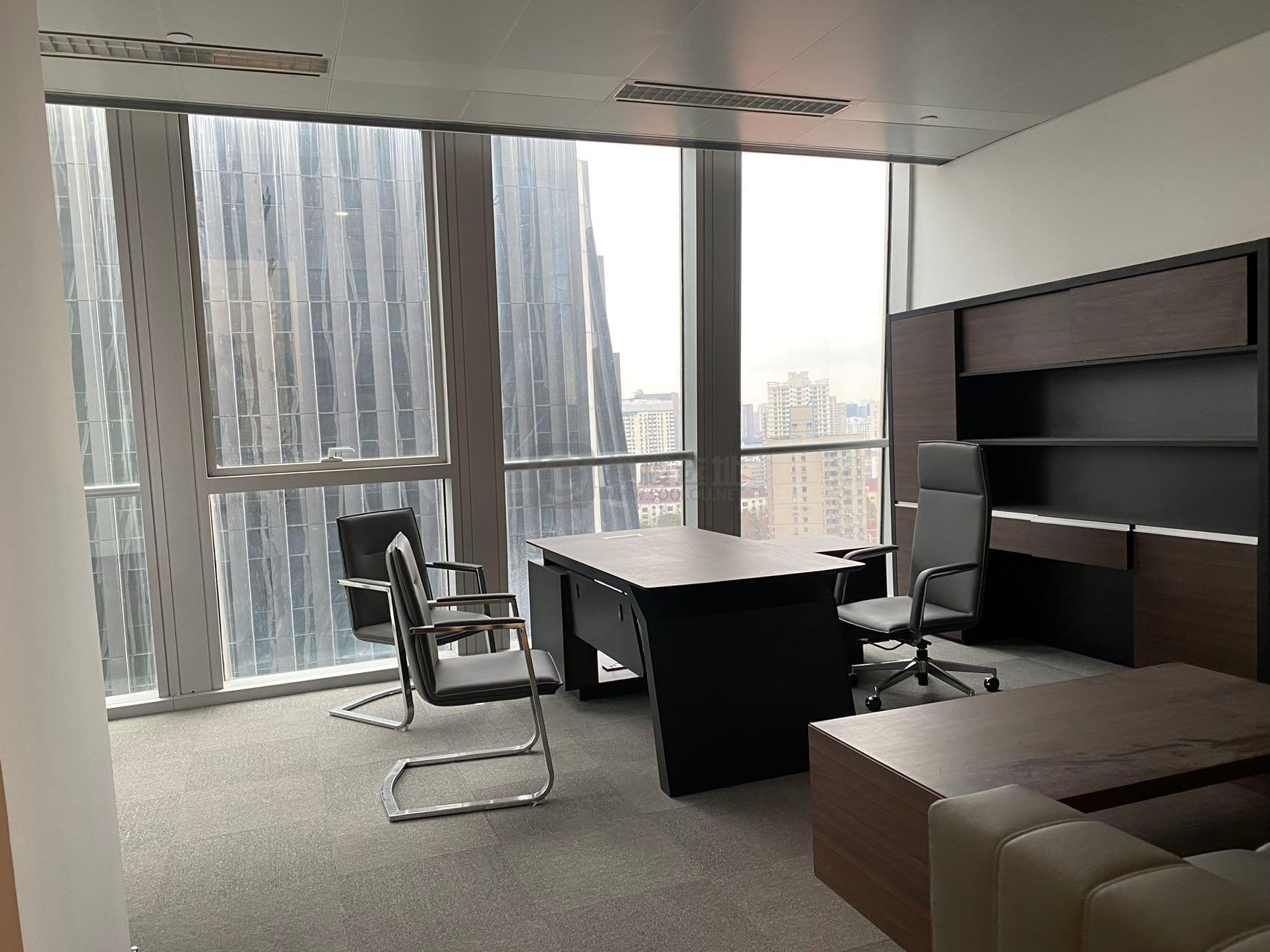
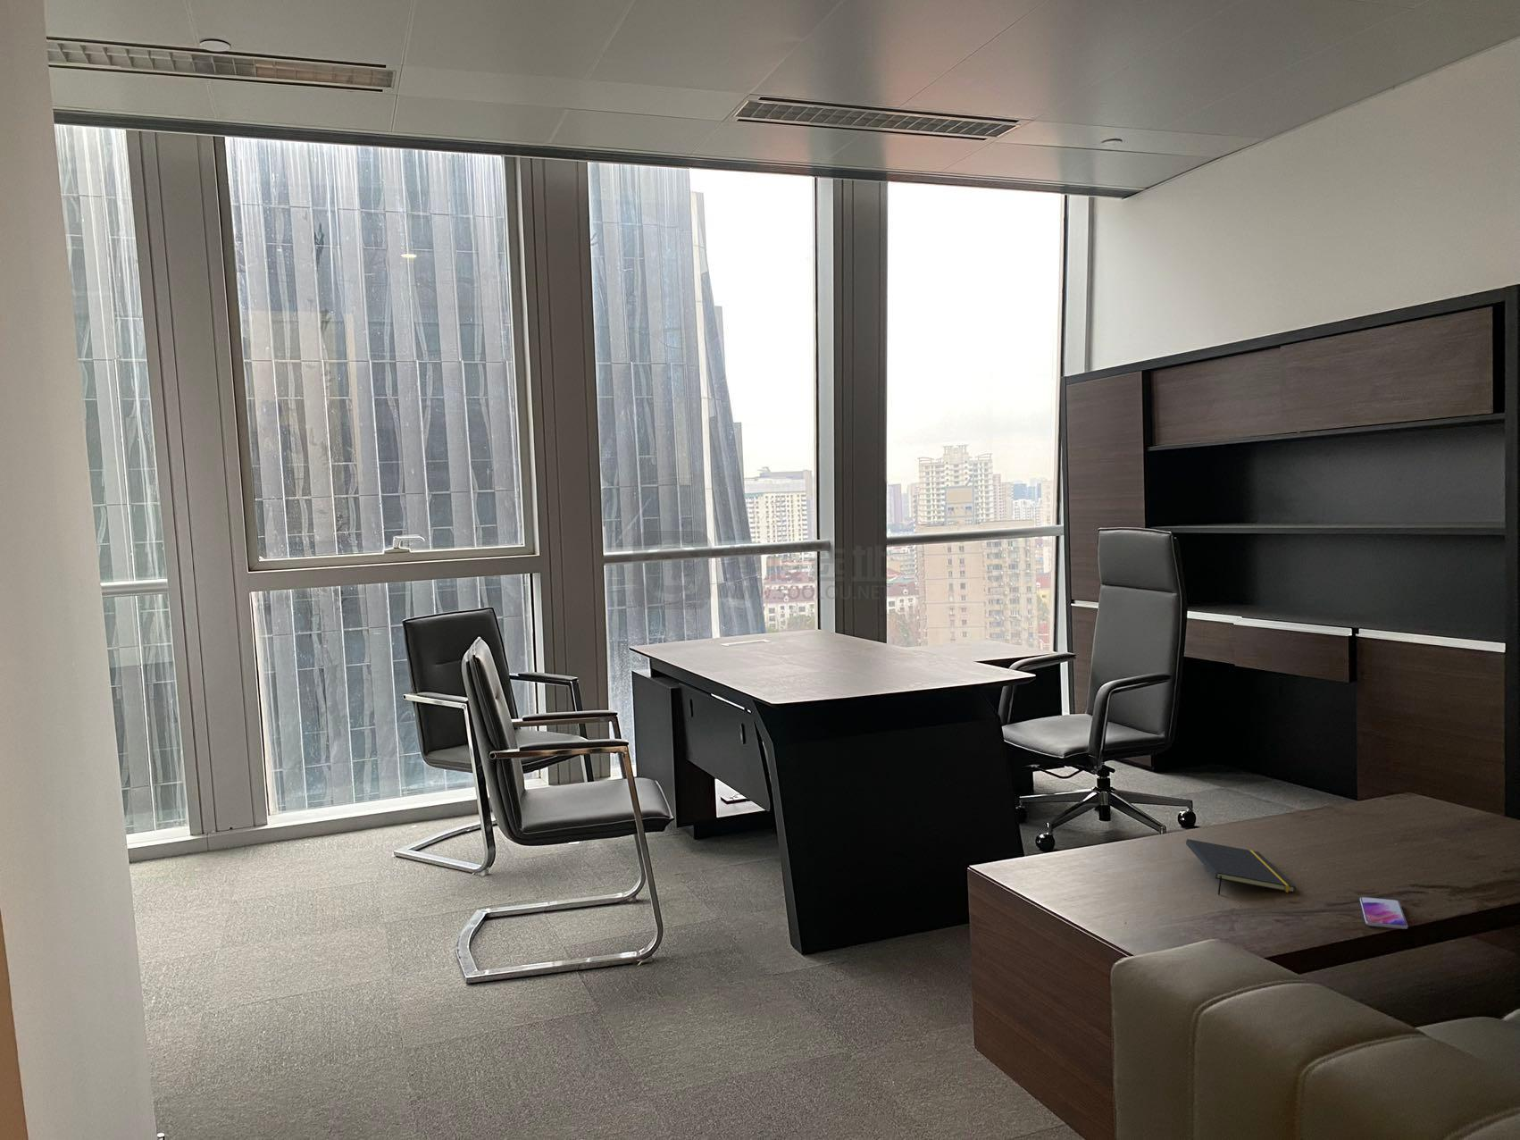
+ smartphone (1382, 912)
+ notepad (1238, 863)
